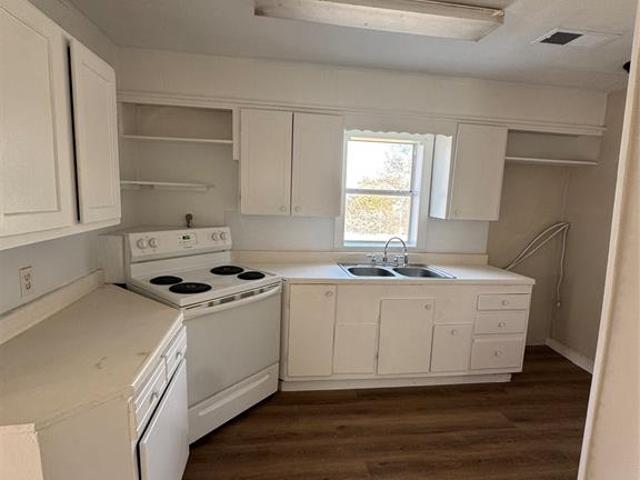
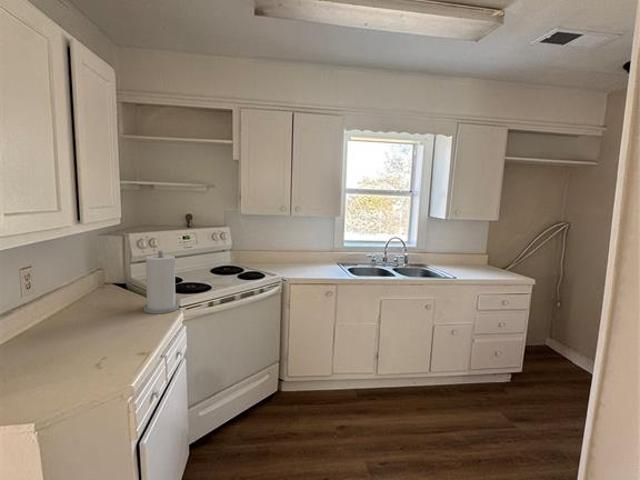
+ paper towel (160, 279)
